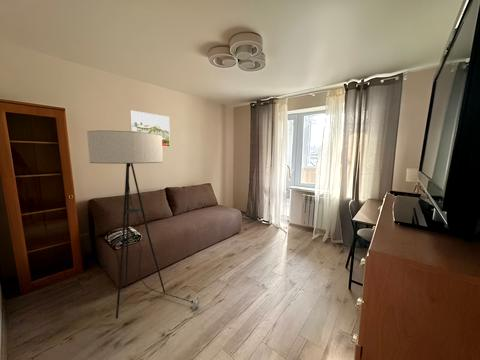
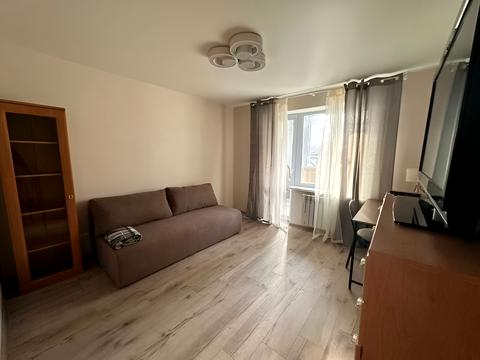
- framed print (151, 130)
- floor lamp (145, 224)
